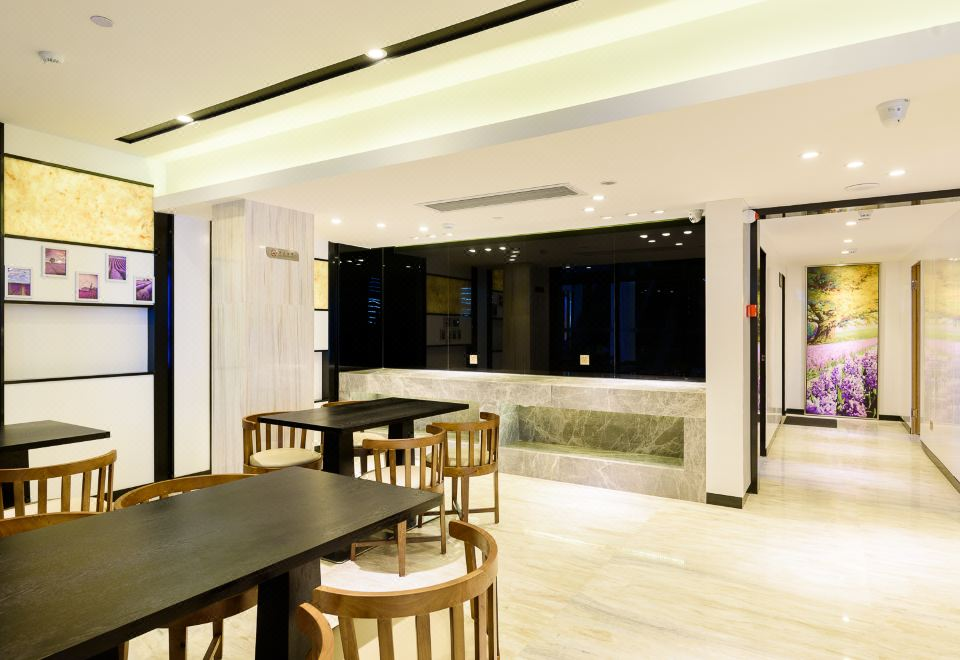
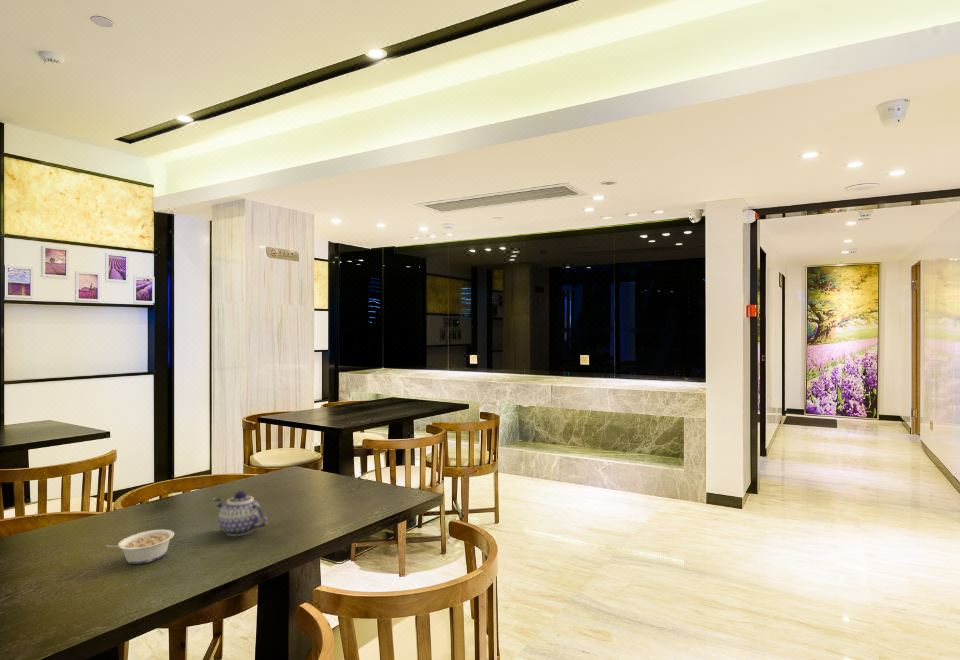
+ legume (145, 546)
+ teapot (239, 511)
